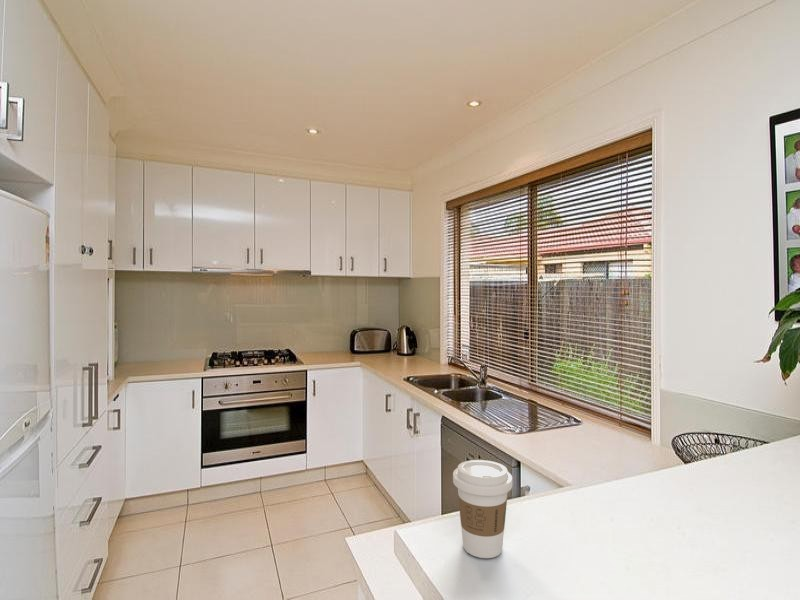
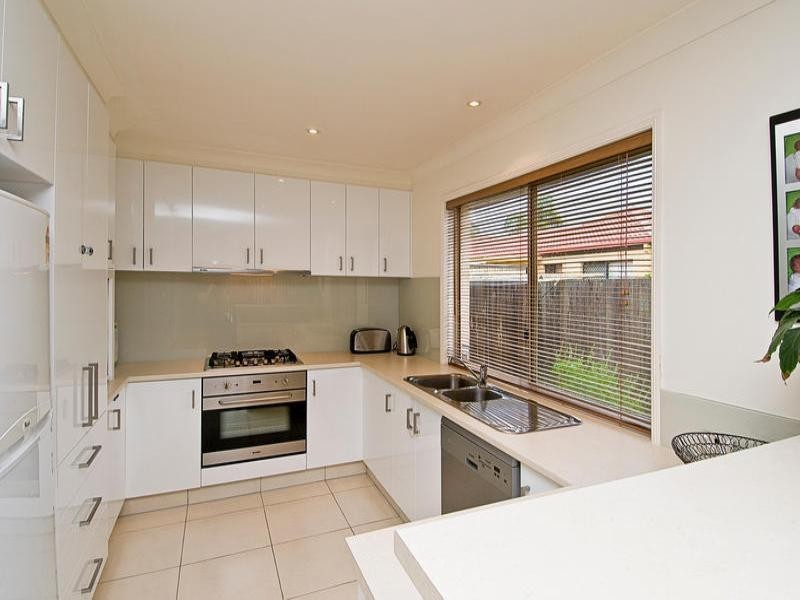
- coffee cup (482, 507)
